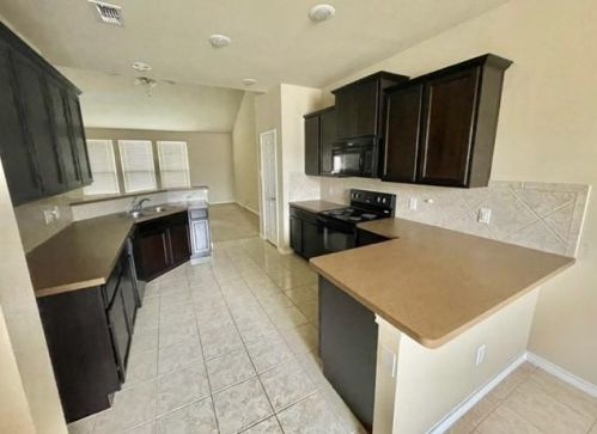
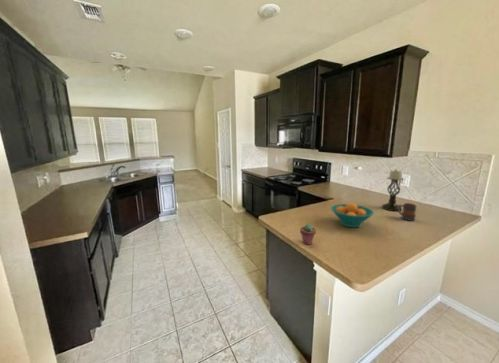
+ potted succulent (307, 233)
+ candle holder (394, 189)
+ fruit bowl (351, 213)
+ mug (406, 211)
